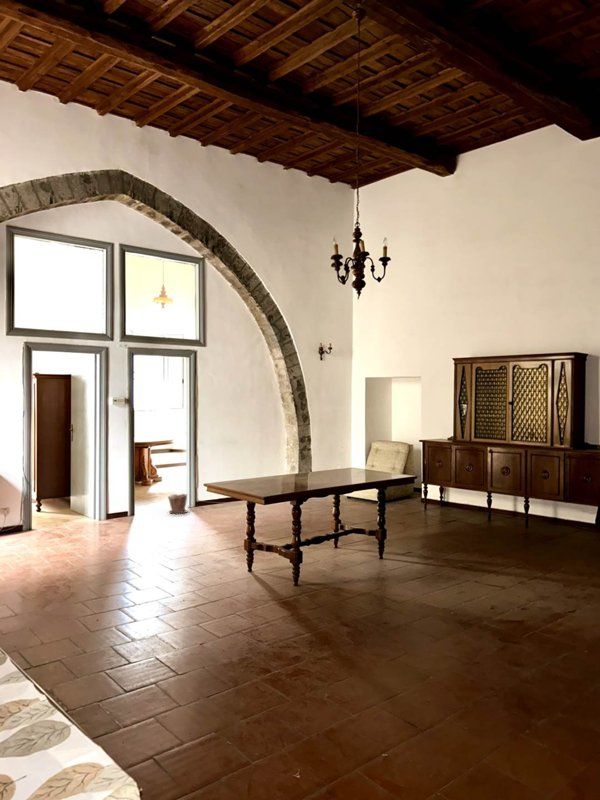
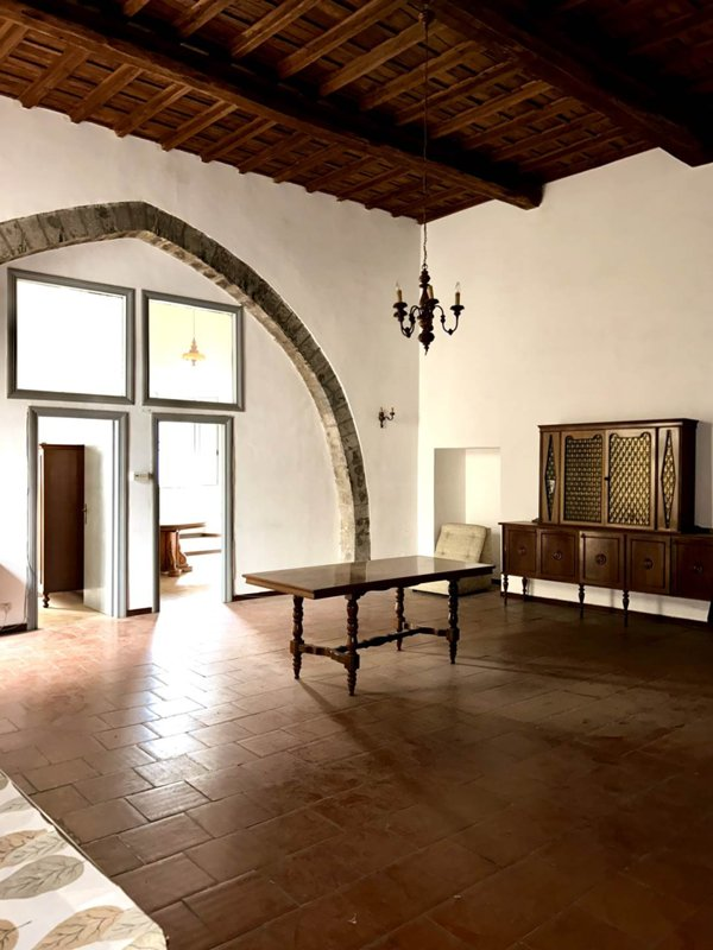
- plant pot (178, 503)
